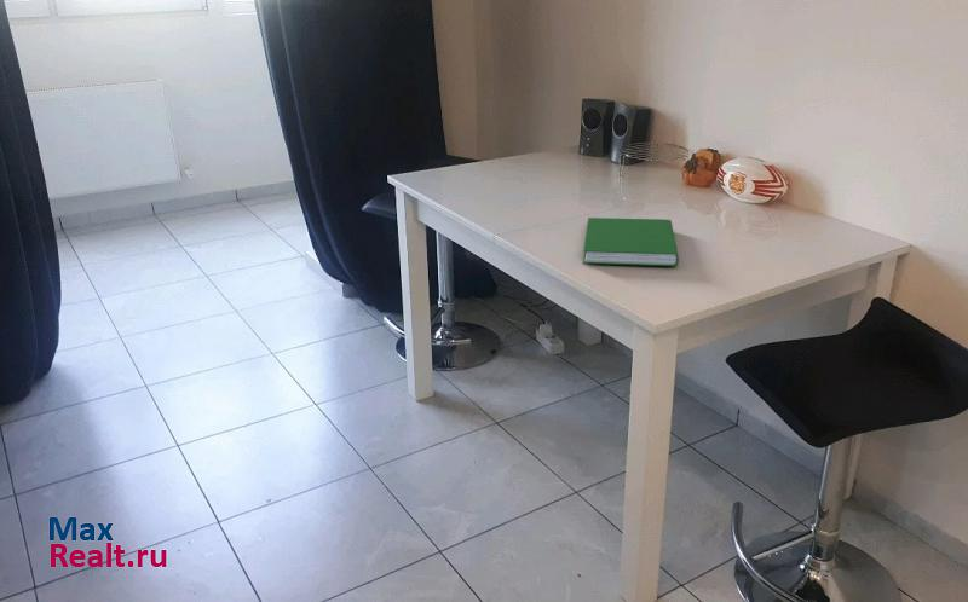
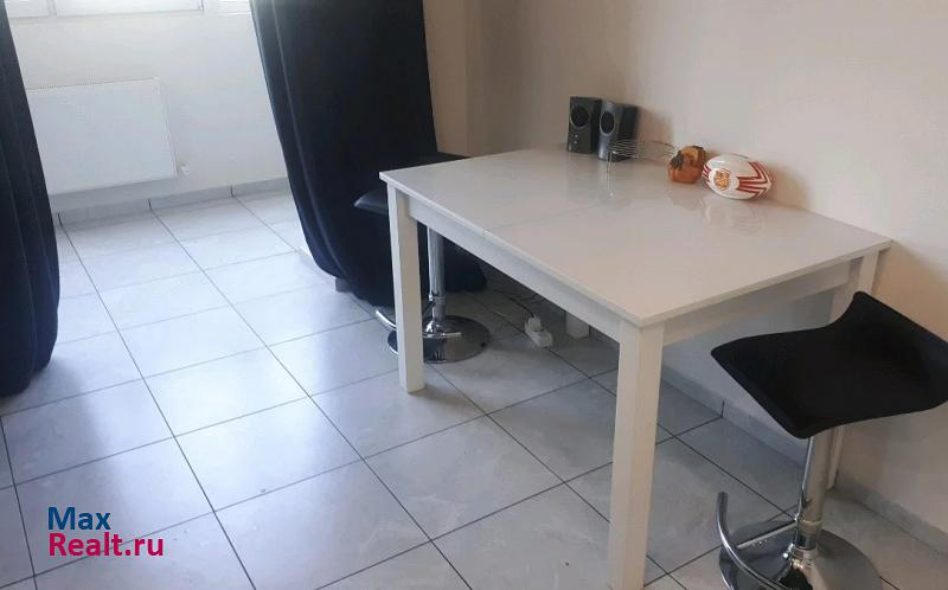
- hardcover book (629, 239)
